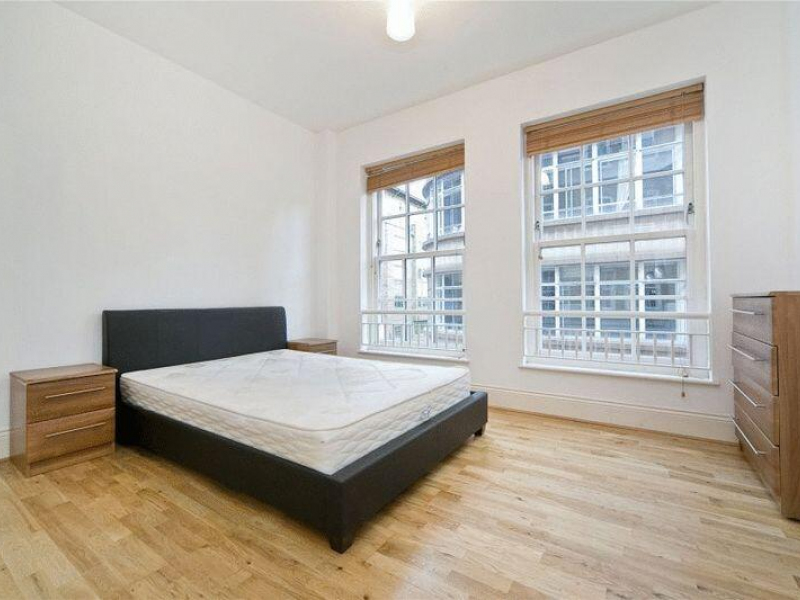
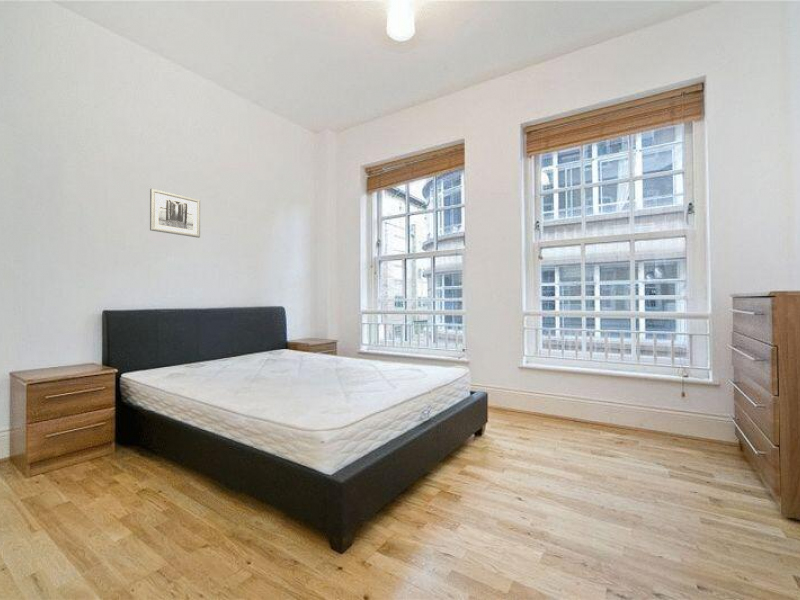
+ wall art (176, 214)
